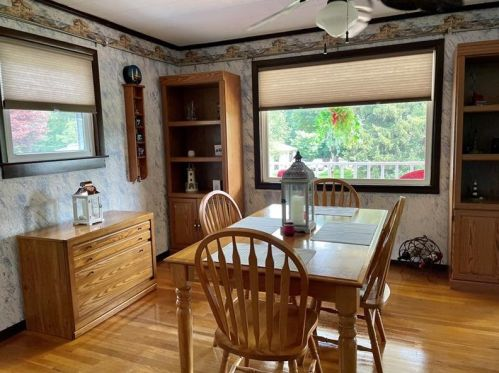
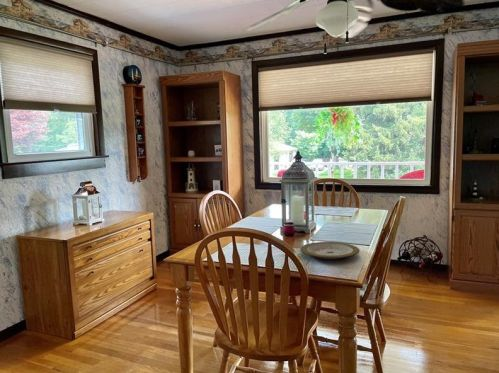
+ plate (329, 251)
